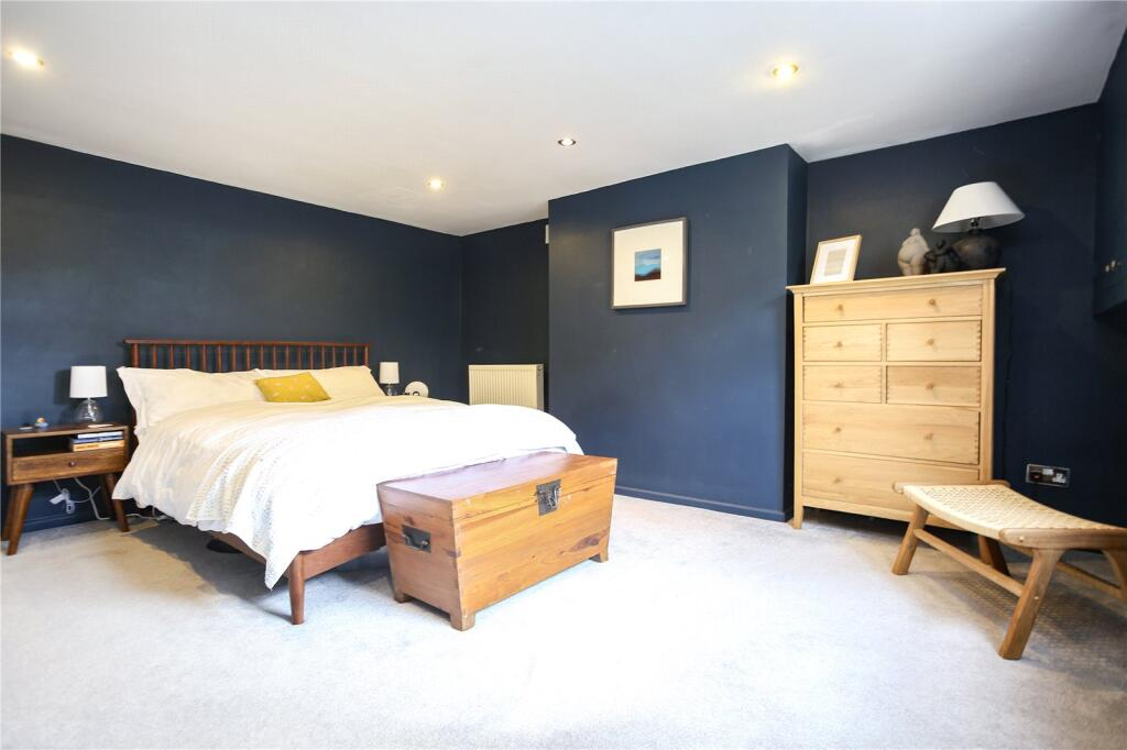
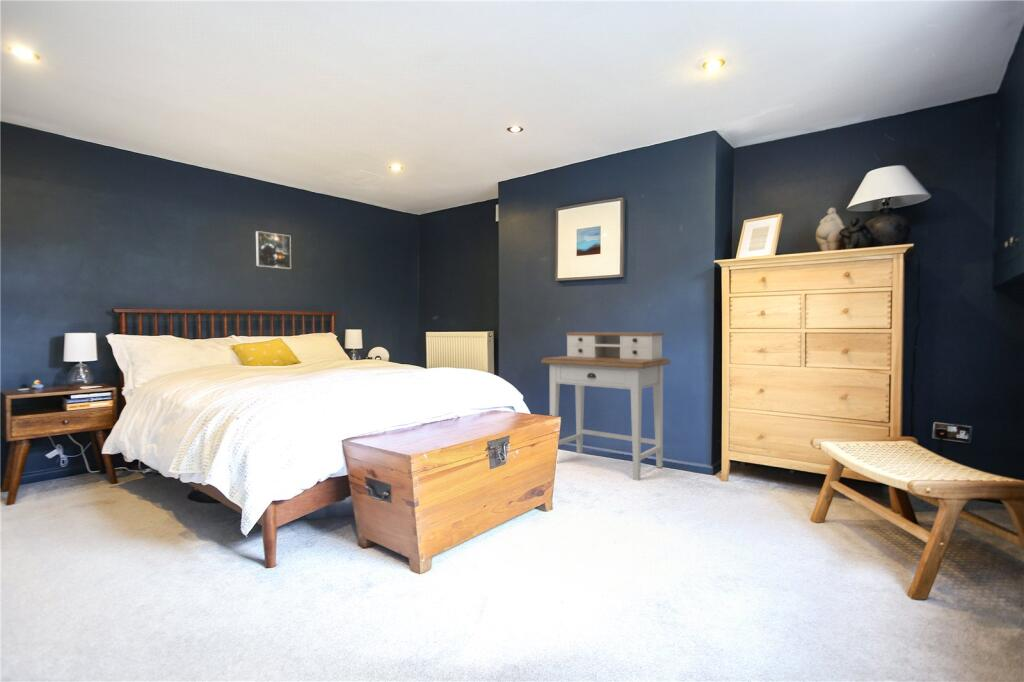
+ desk (606, 387)
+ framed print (273, 250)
